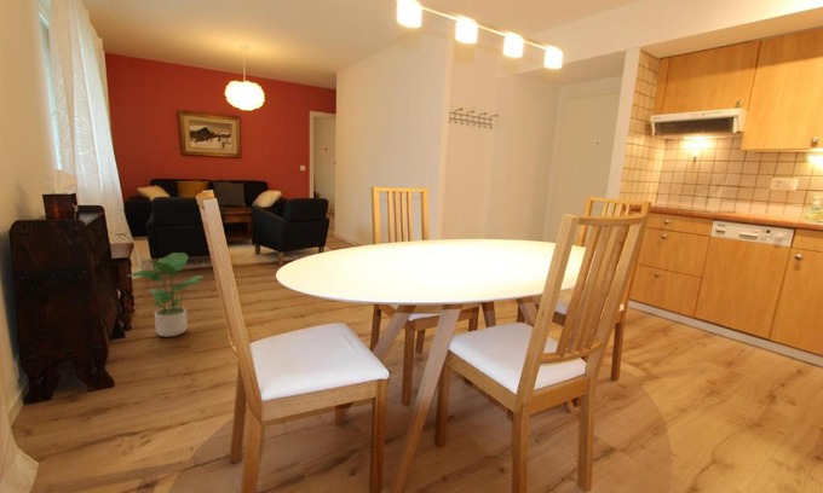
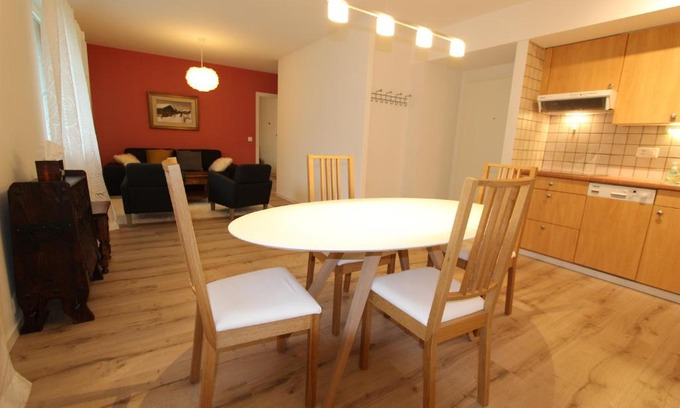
- potted plant (177, 294)
